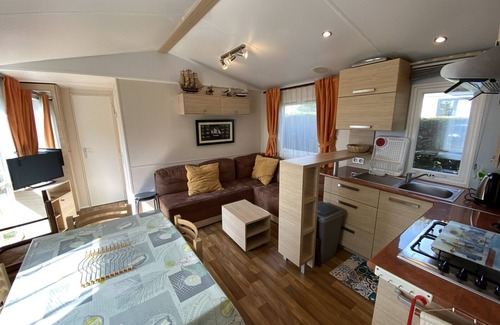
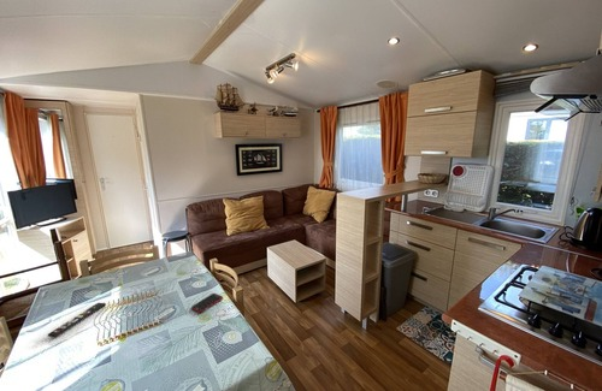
+ remote control (79, 318)
+ cell phone (207, 302)
